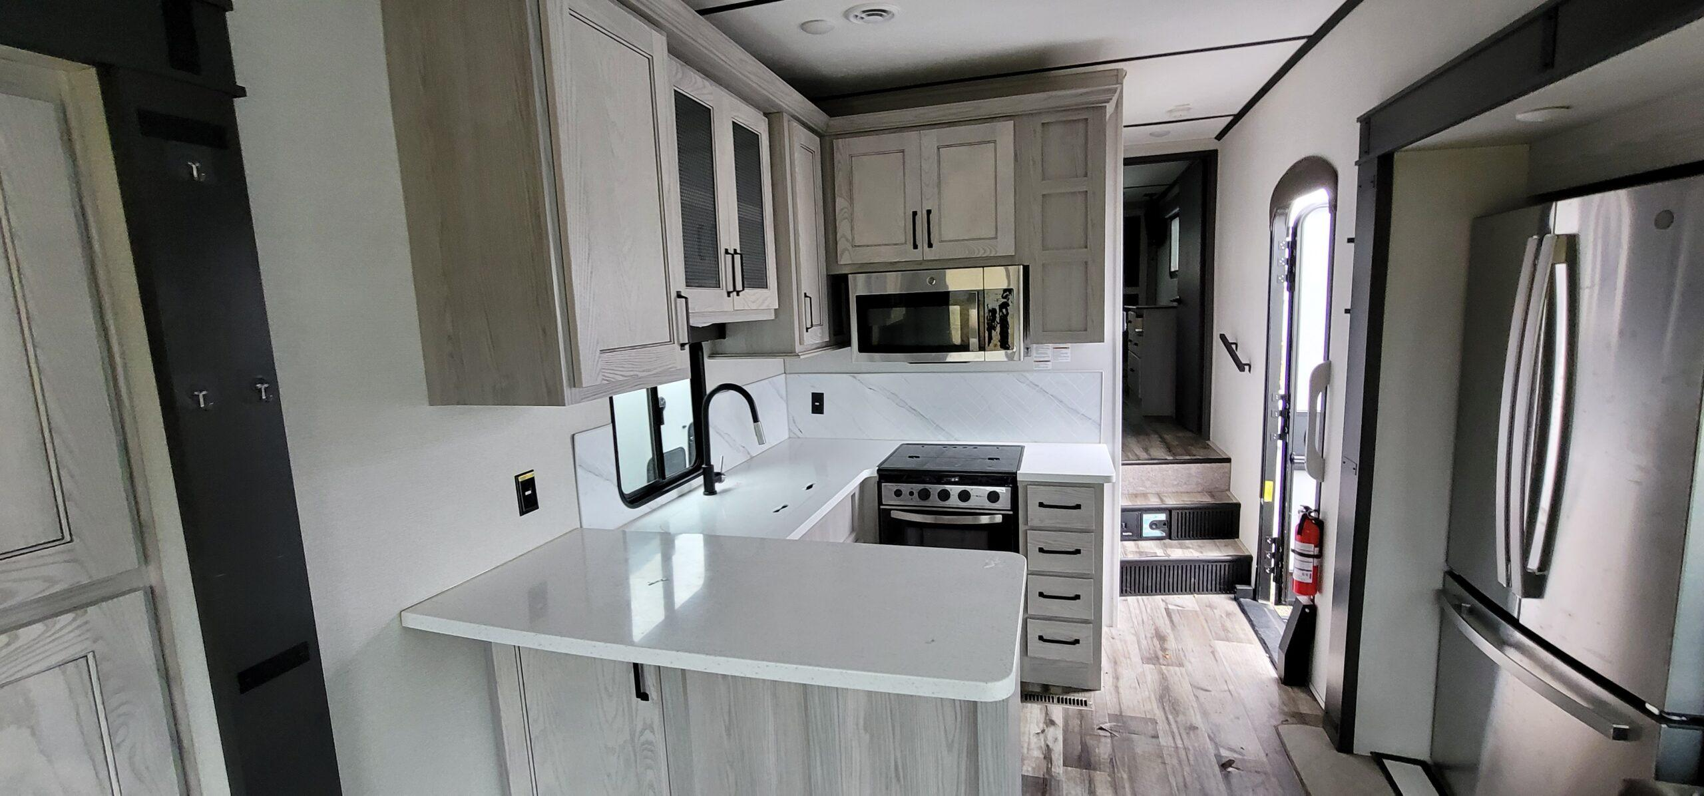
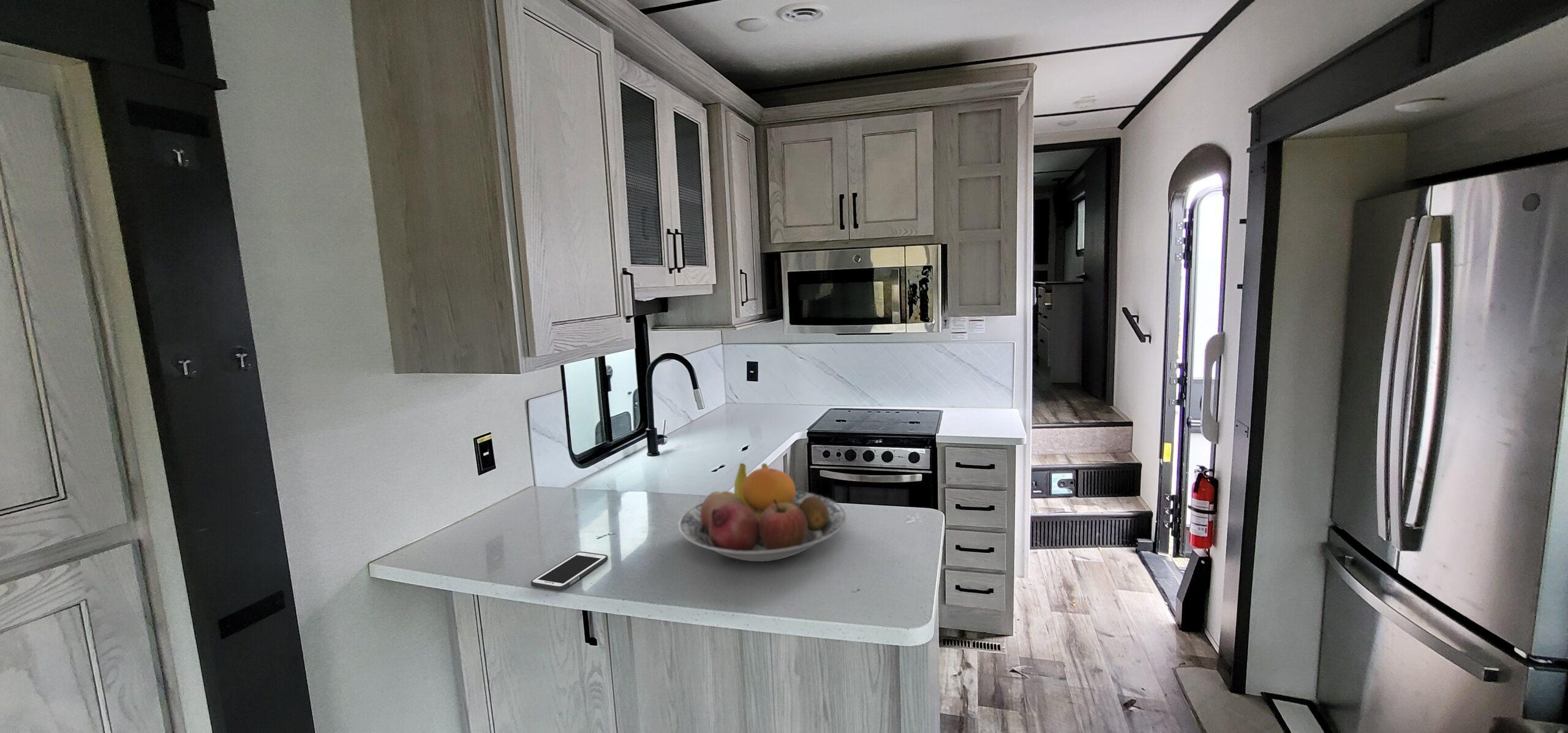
+ fruit bowl (762, 510)
+ cell phone (571, 570)
